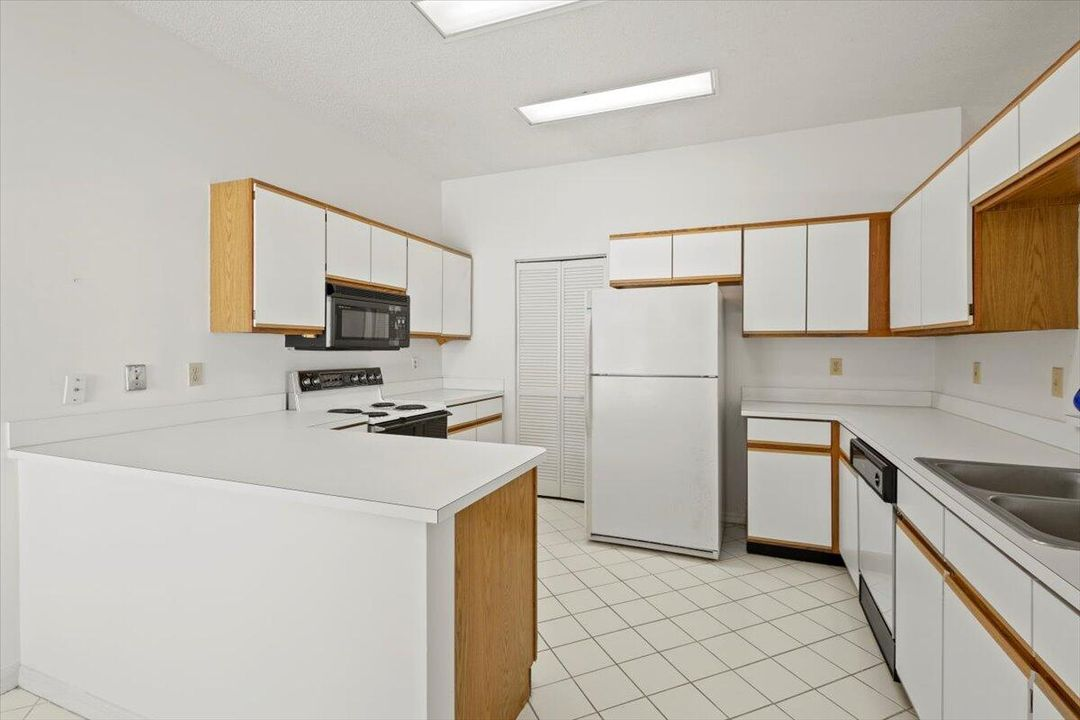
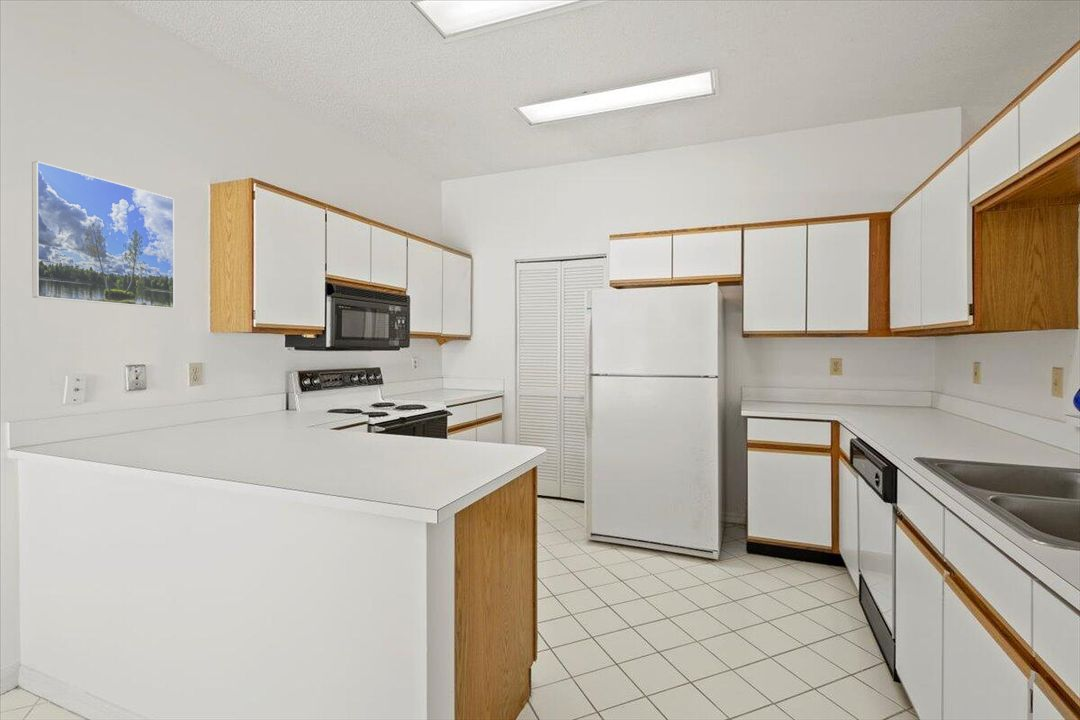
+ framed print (110, 242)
